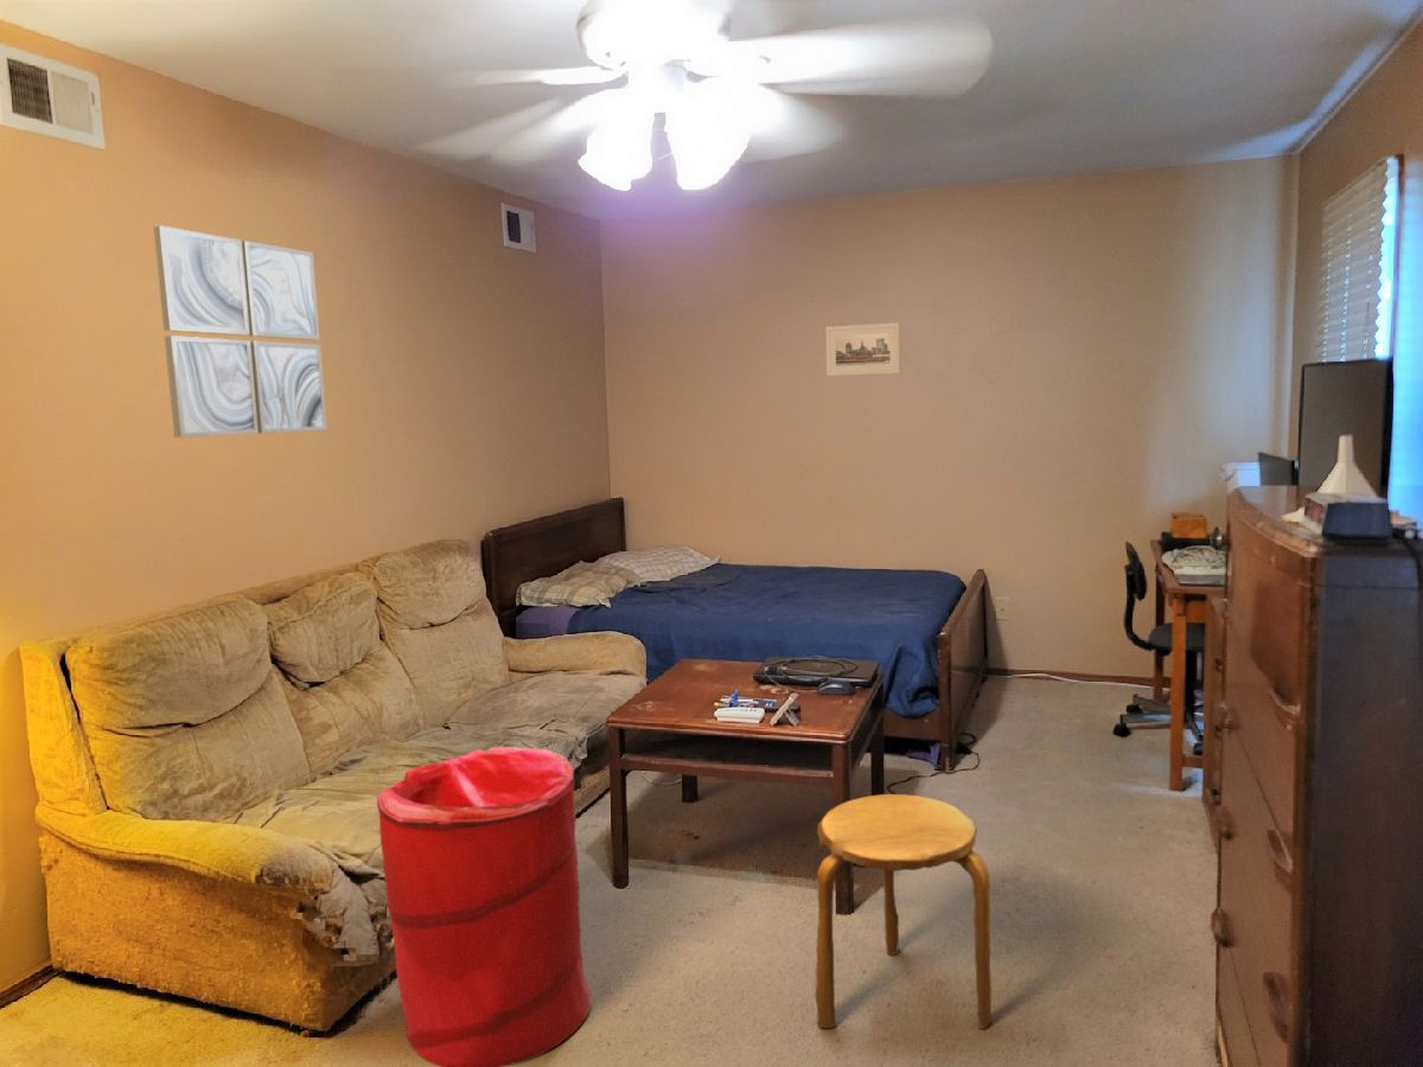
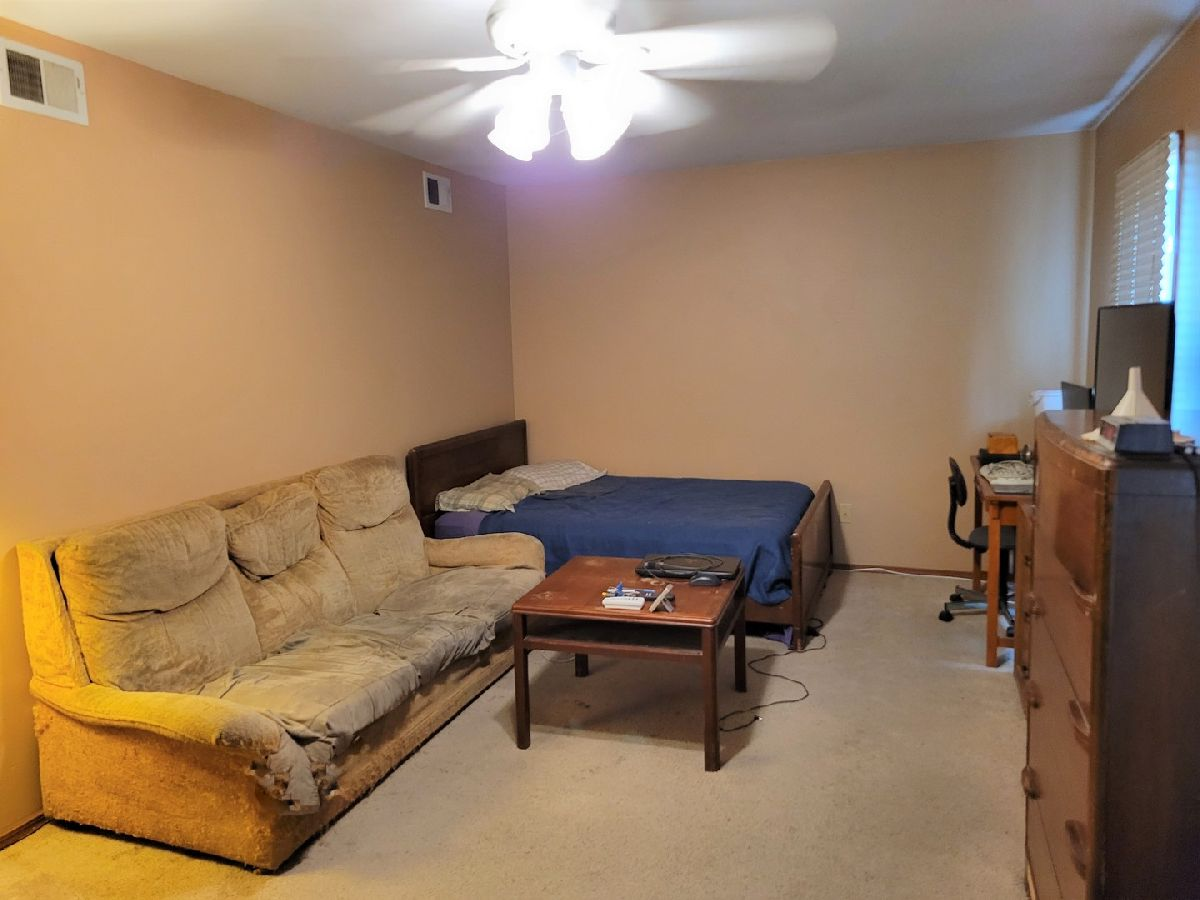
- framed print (862, 350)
- wall art (248, 340)
- laundry hamper (484, 893)
- stool (898, 915)
